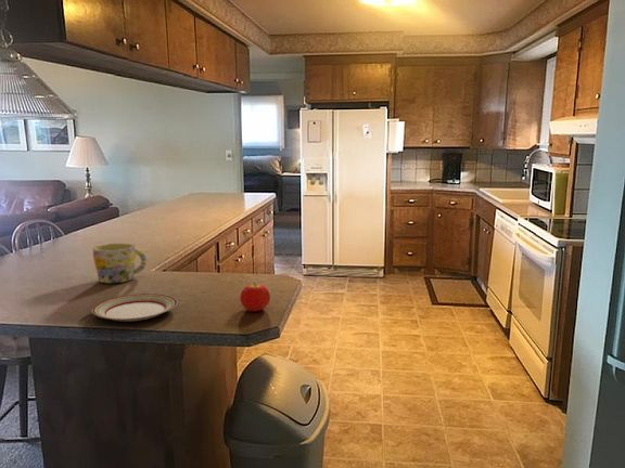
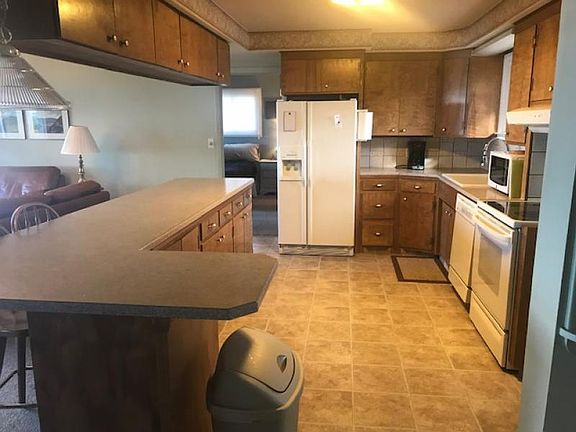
- mug (120, 262)
- plate (136, 308)
- fruit (255, 296)
